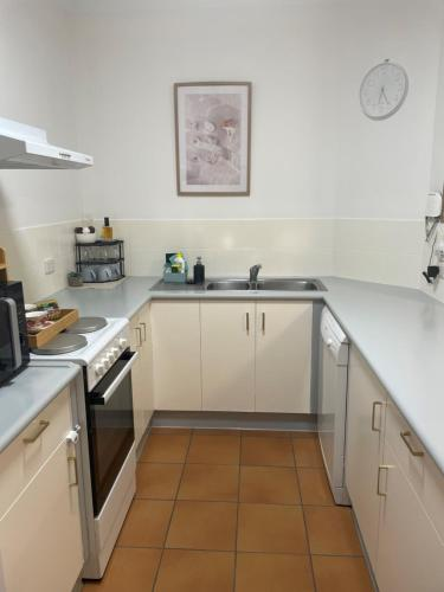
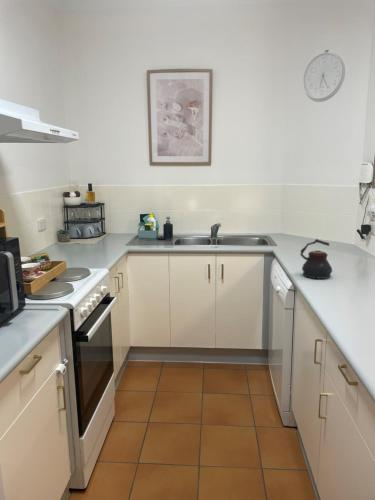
+ teapot (316, 257)
